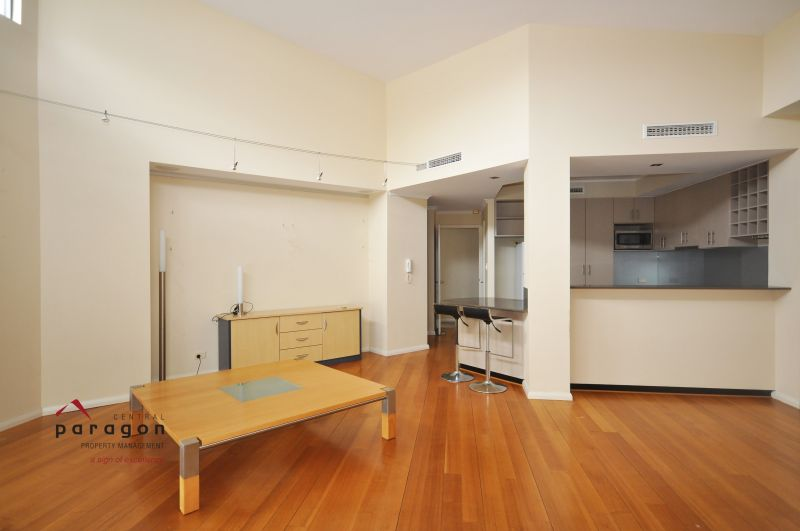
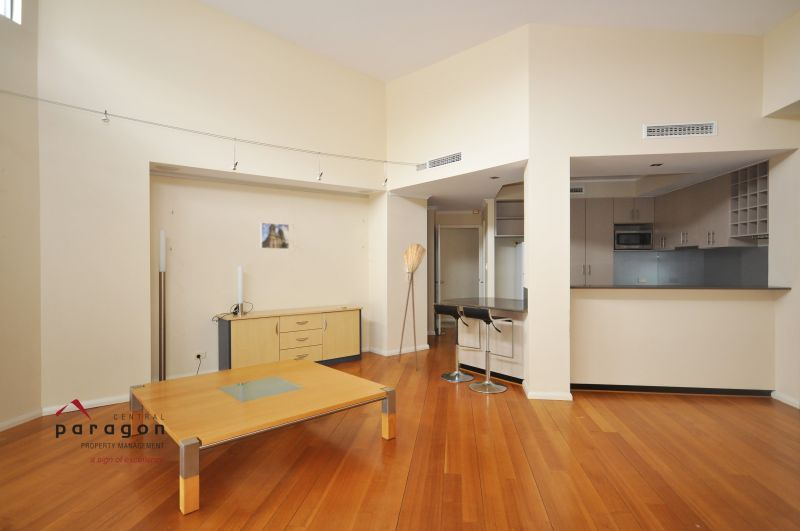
+ floor lamp (413, 306)
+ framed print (275, 236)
